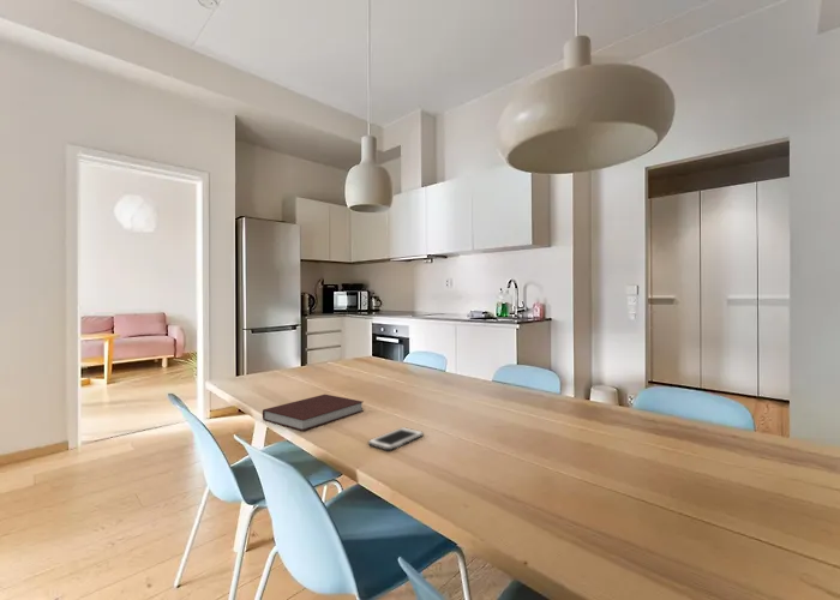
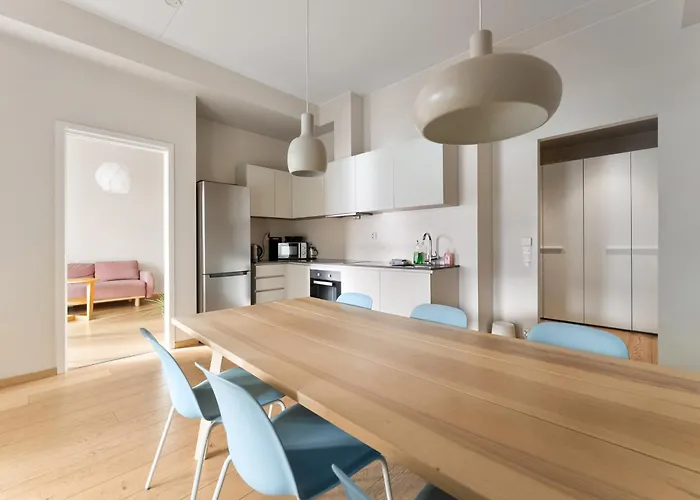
- cell phone (396, 438)
- notebook (314, 409)
